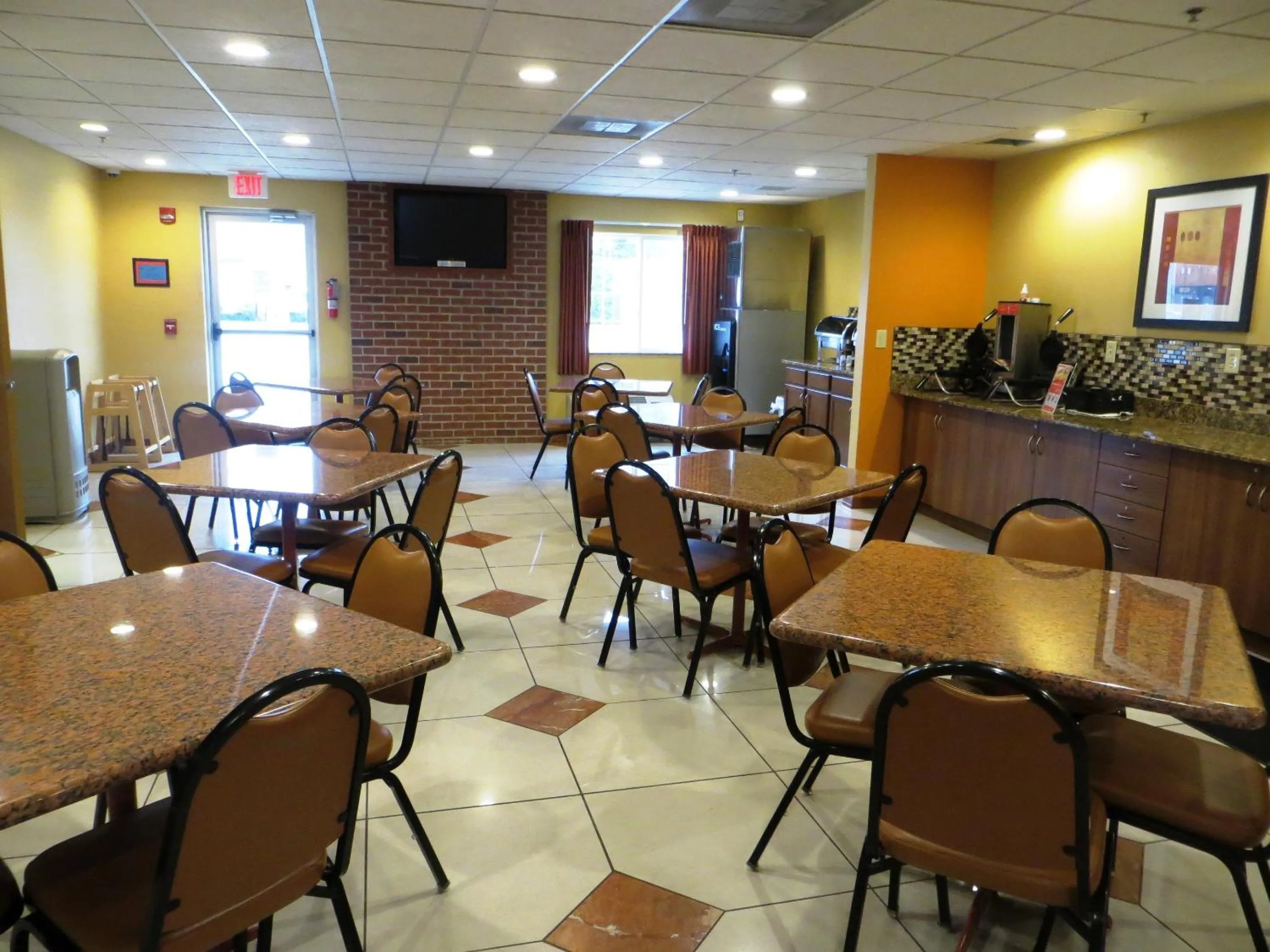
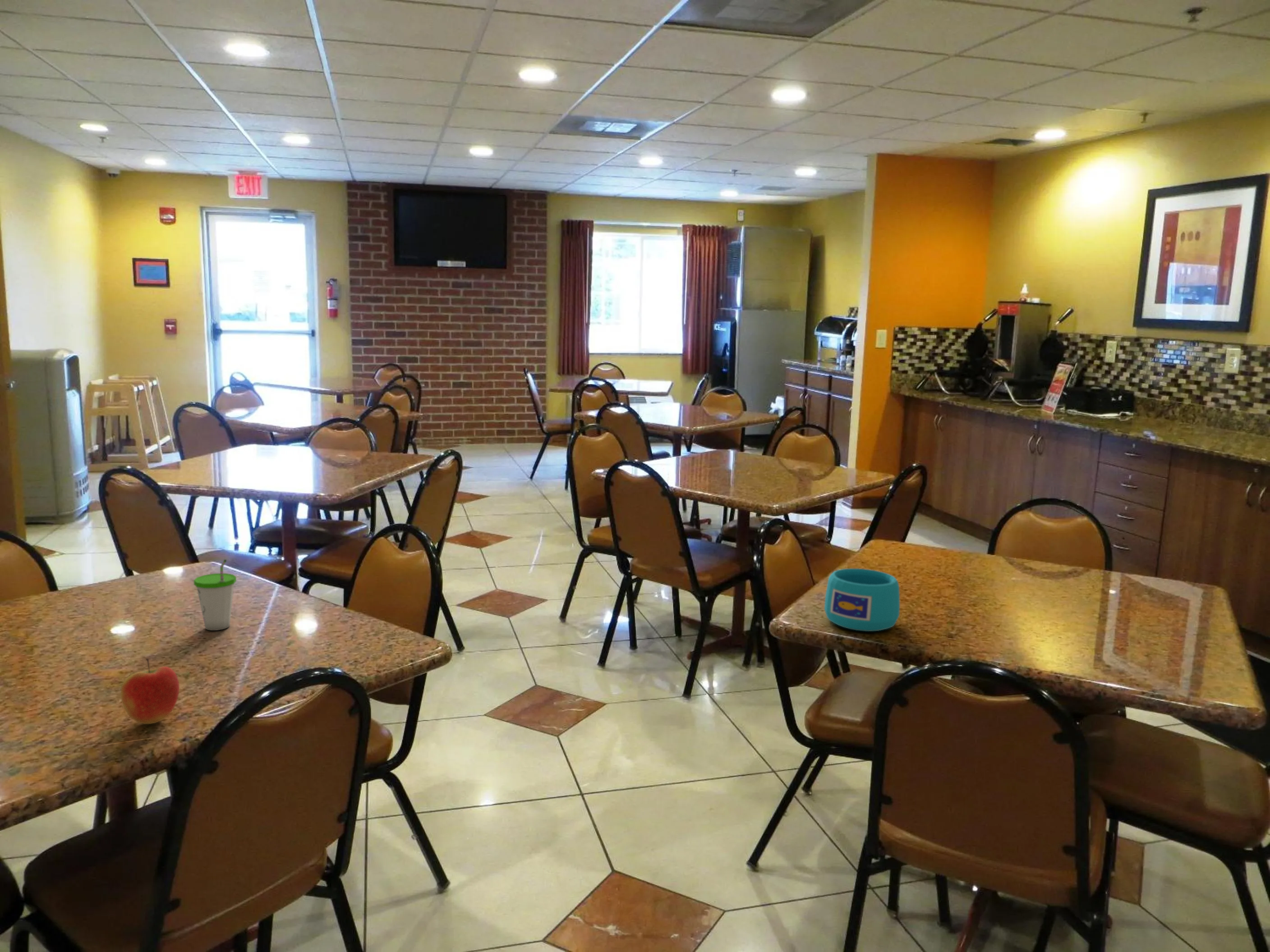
+ apple (151, 690)
+ cup (216, 591)
+ cup (865, 597)
